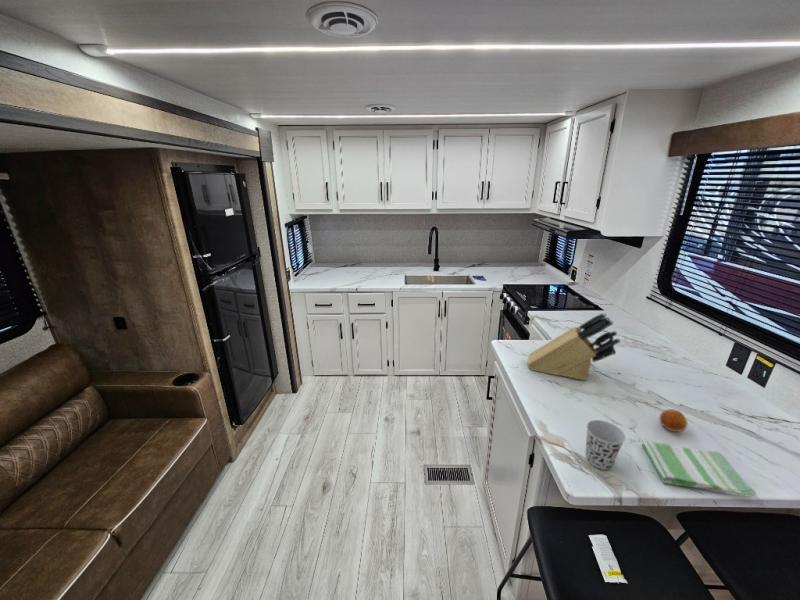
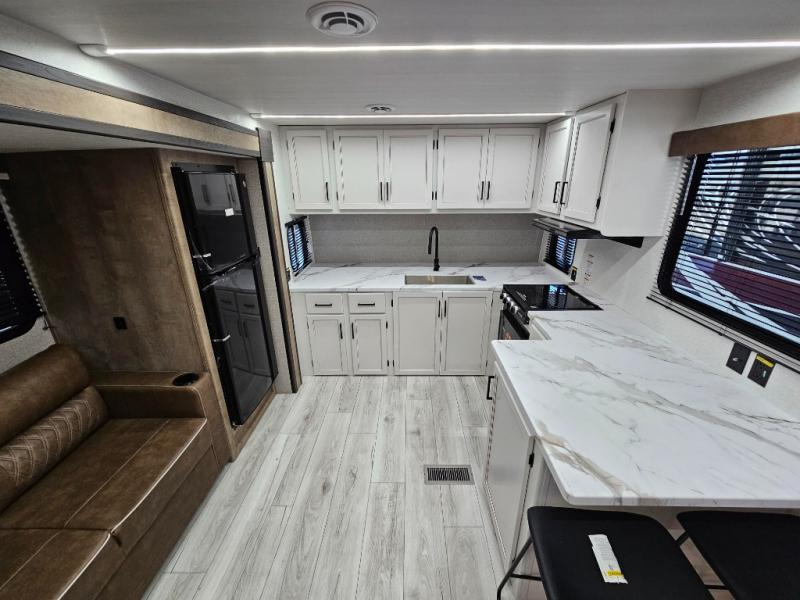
- knife block (571, 342)
- dish towel (692, 465)
- fruit (673, 419)
- cup (602, 446)
